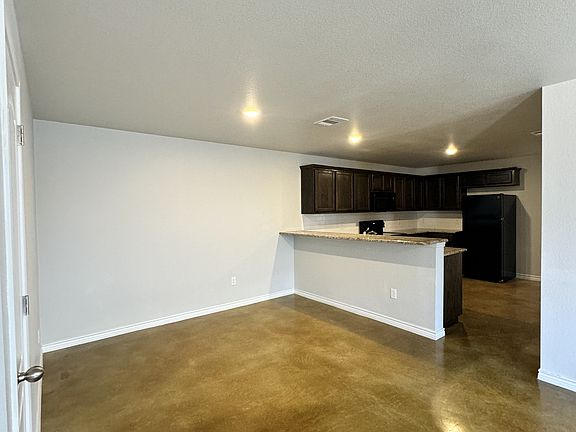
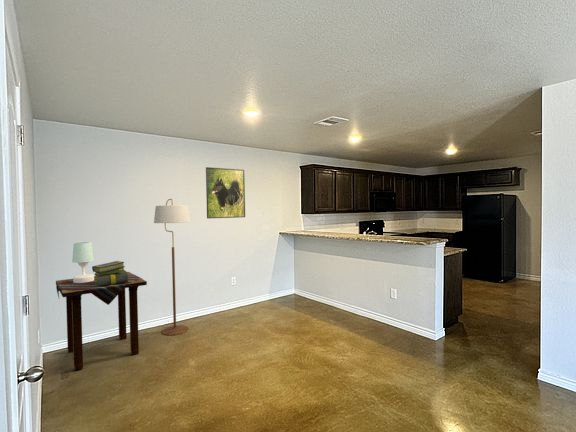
+ stack of books (110, 272)
+ table lamp (83, 261)
+ side table (107, 304)
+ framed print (226, 193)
+ floor lamp (172, 264)
